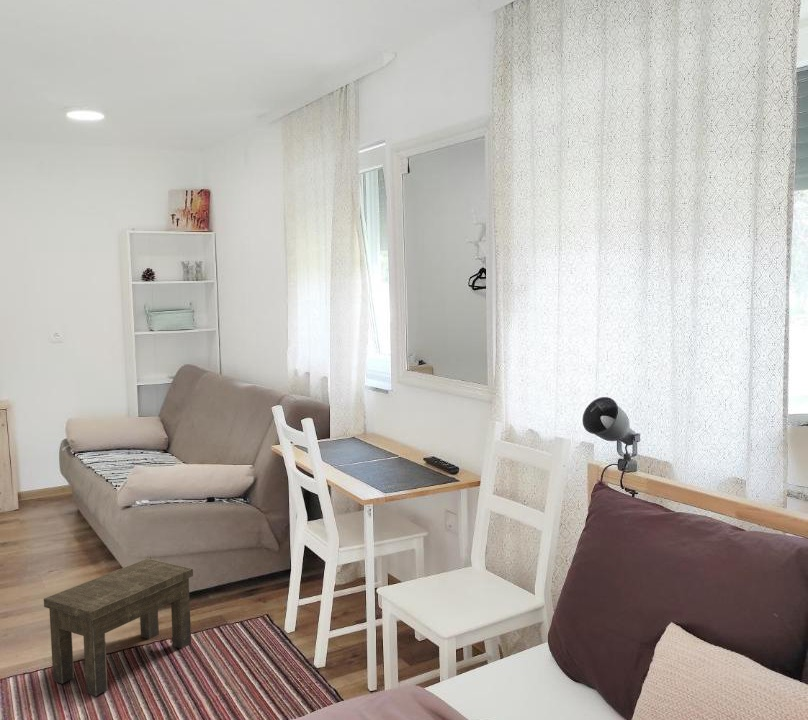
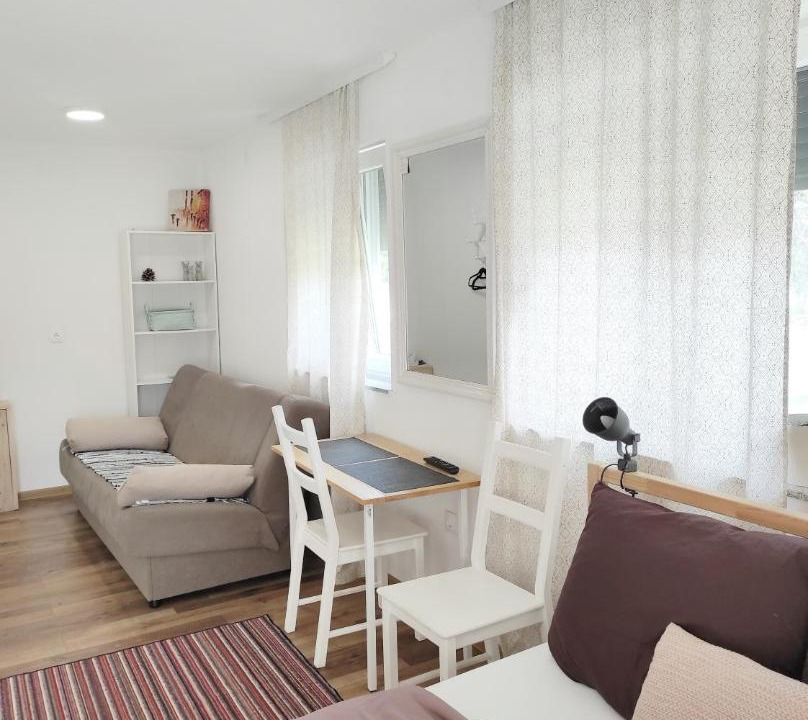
- side table (123, 622)
